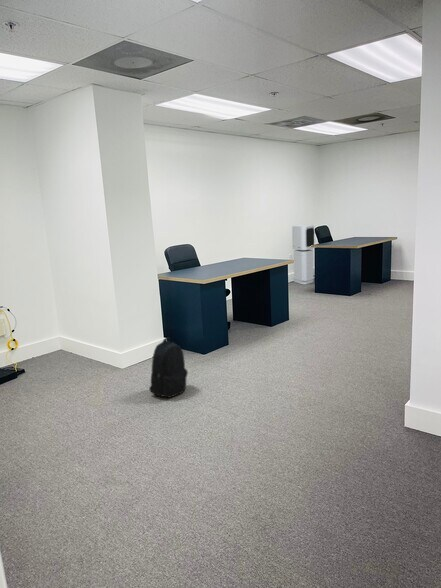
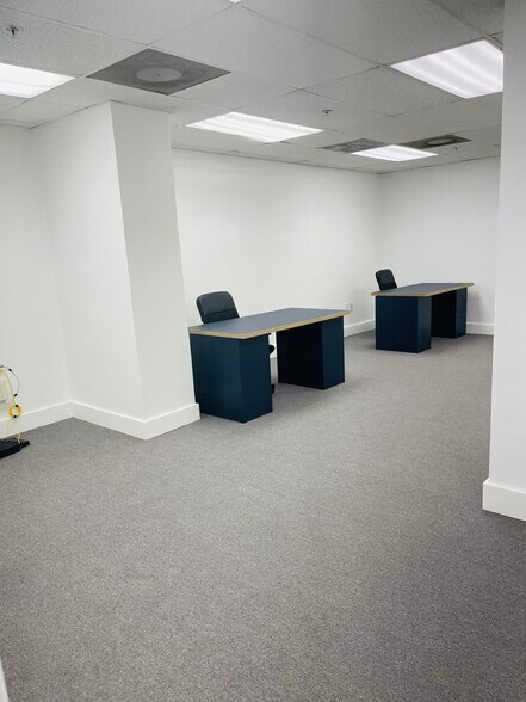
- air purifier (301, 254)
- backpack (168, 365)
